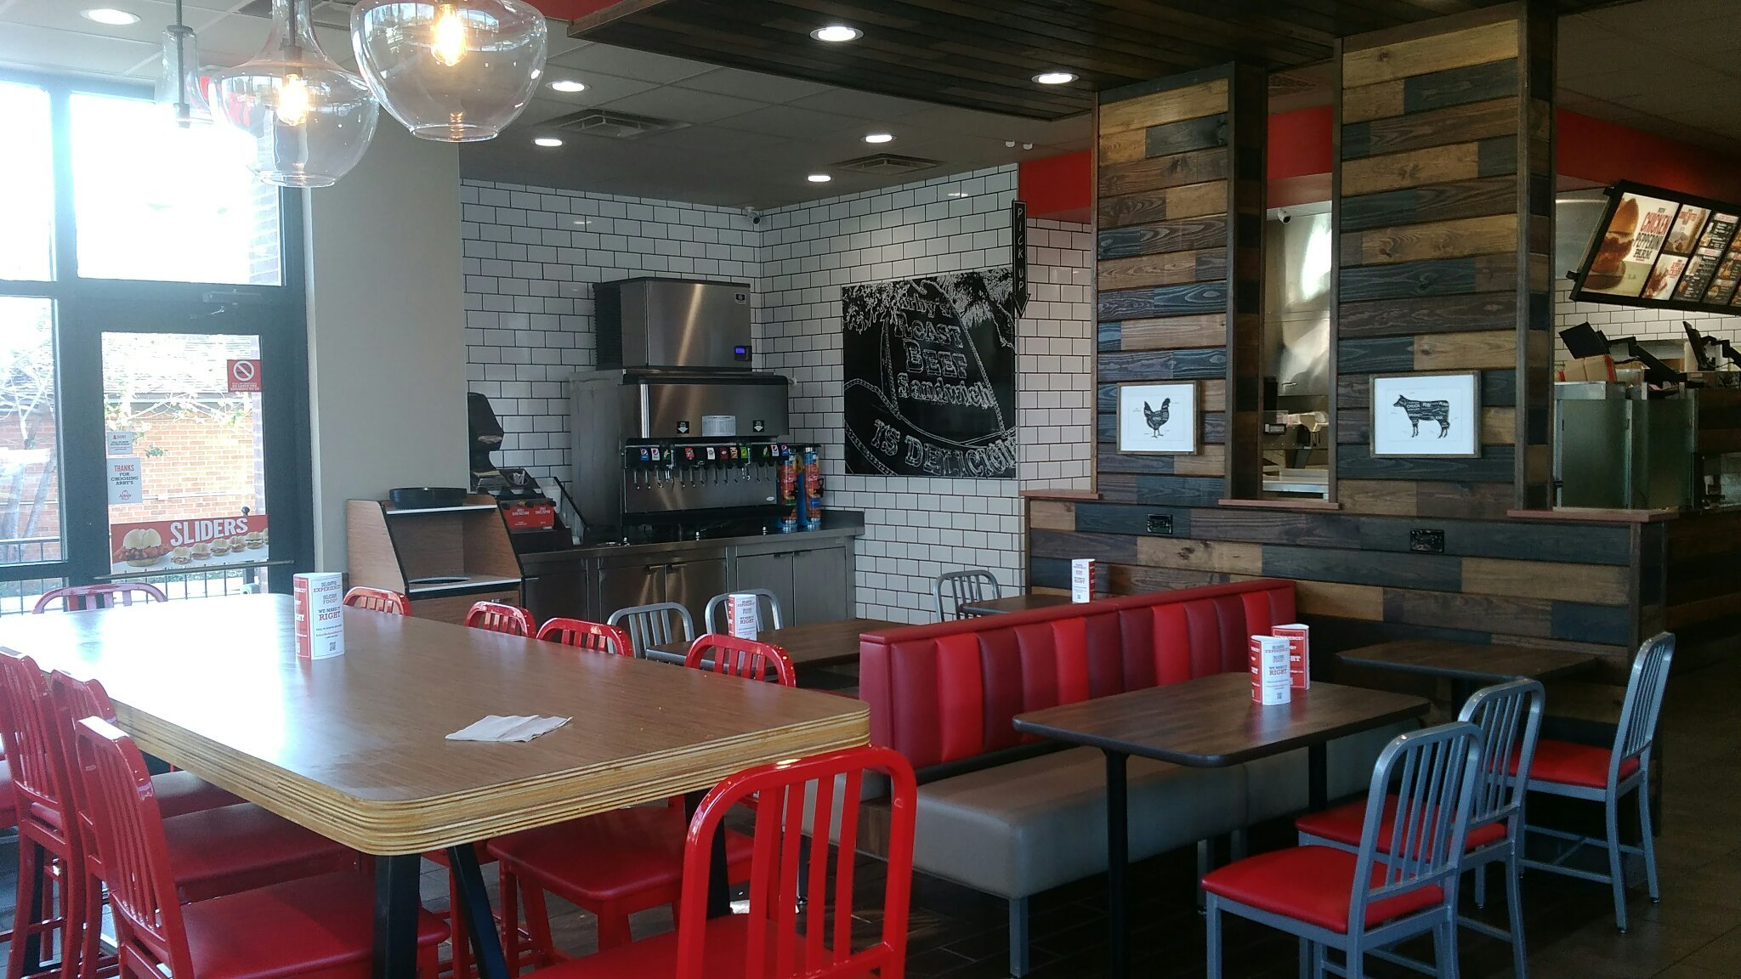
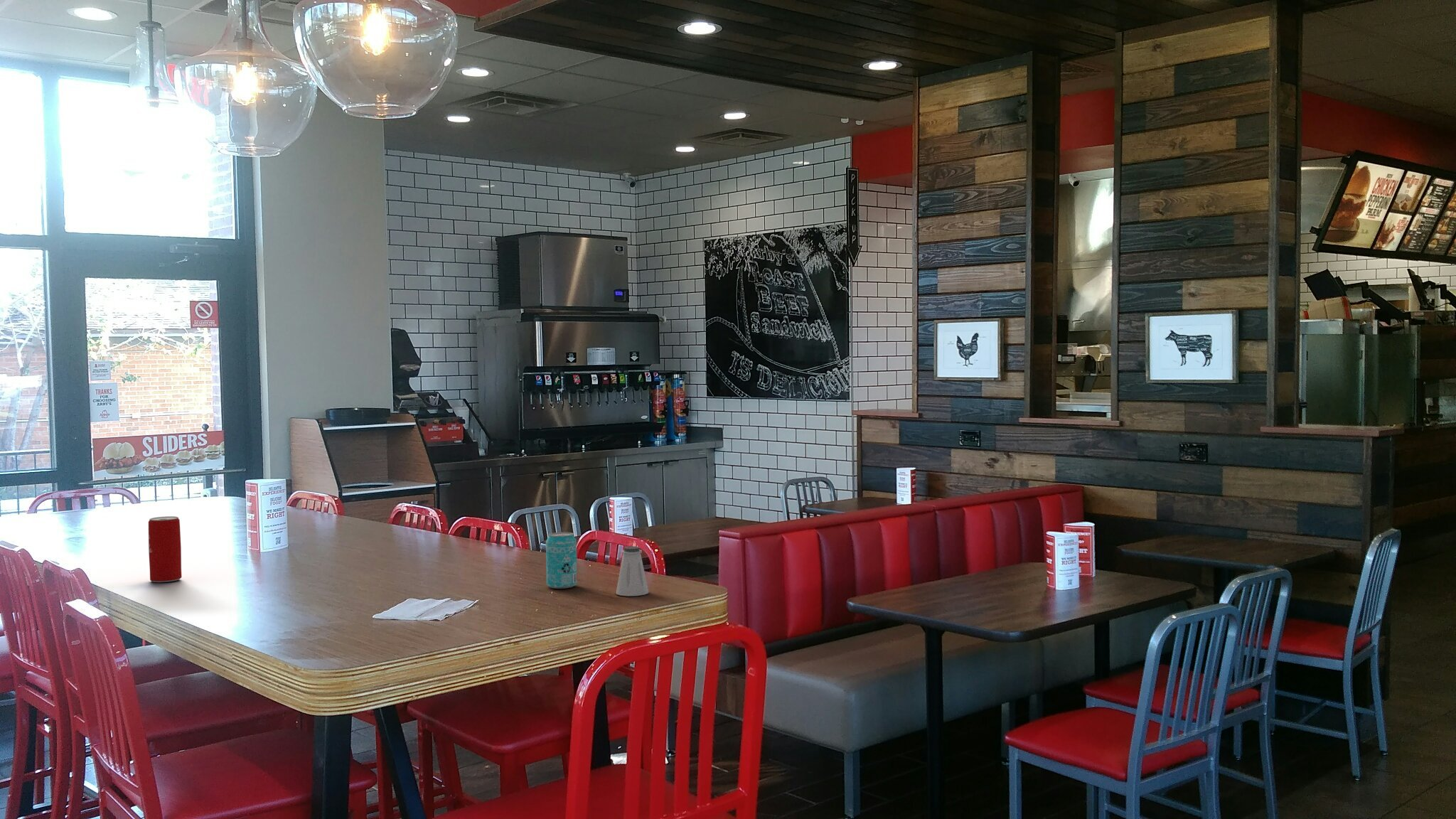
+ beverage can (561, 560)
+ beverage can (165, 549)
+ saltshaker (632, 569)
